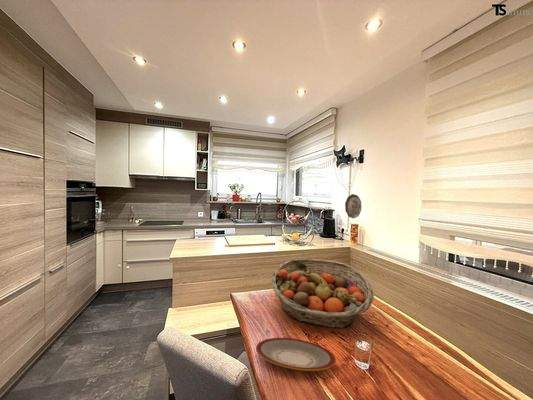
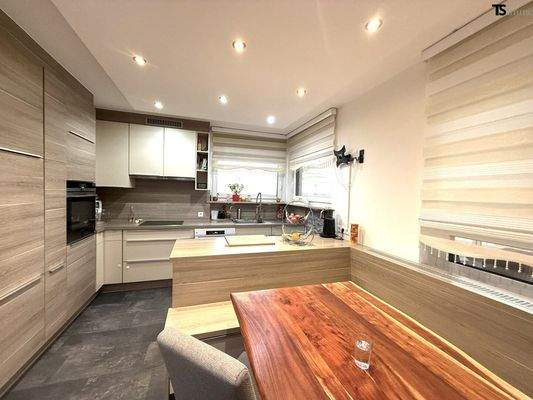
- plate (294, 355)
- fruit basket (319, 289)
- decorative plate (353, 206)
